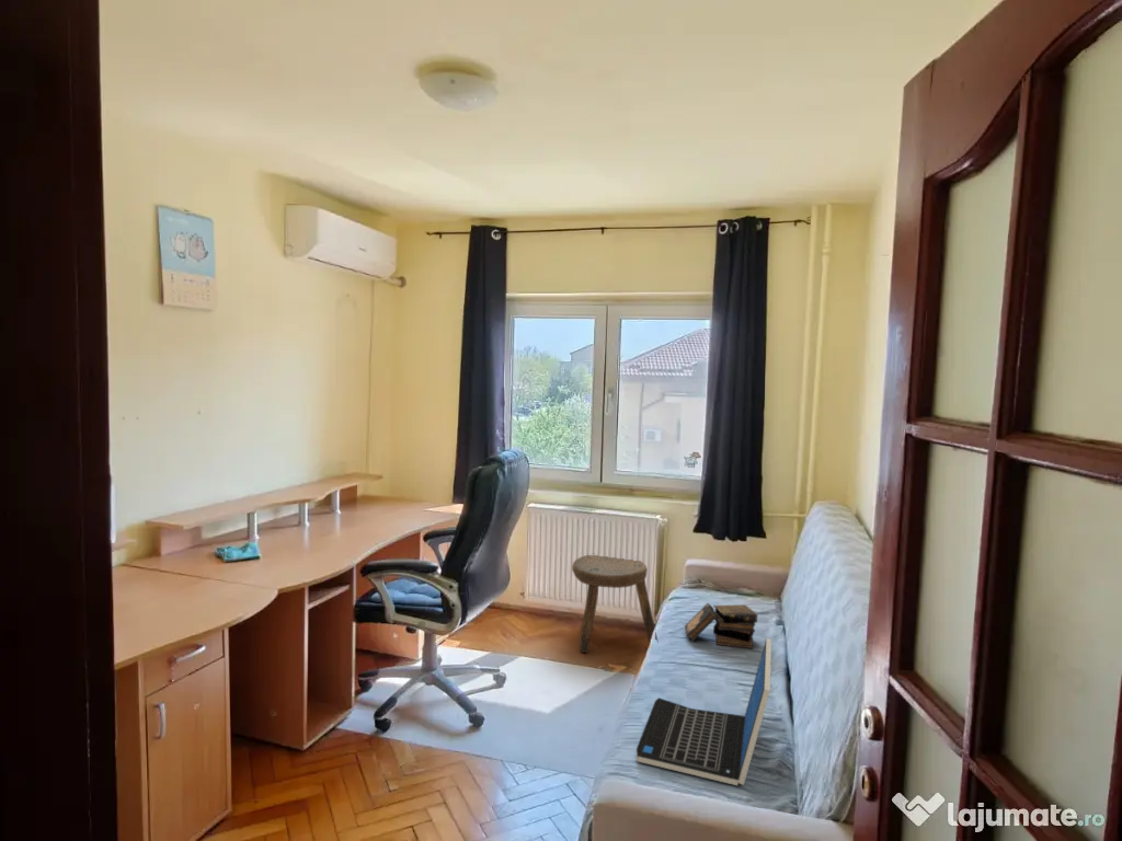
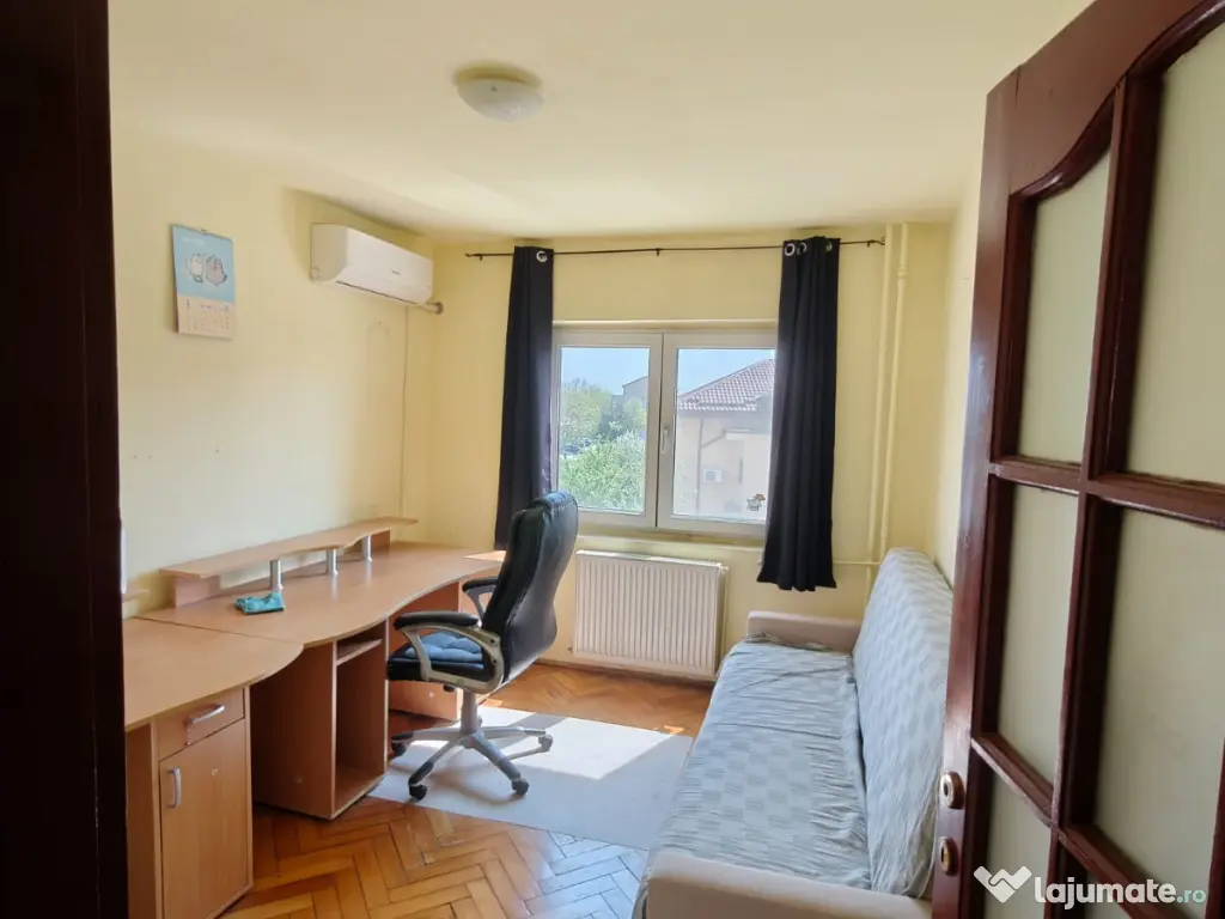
- stool (614, 587)
- book (720, 623)
- laptop (701, 710)
